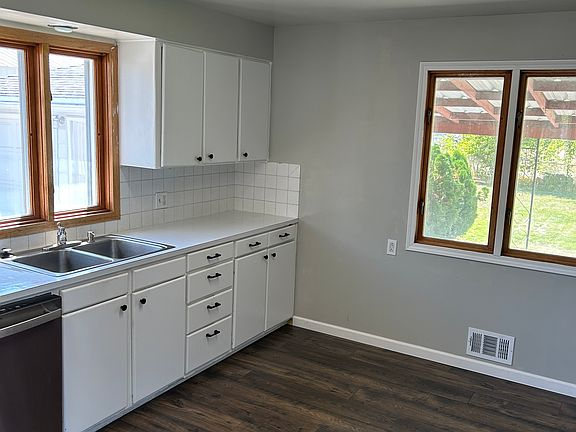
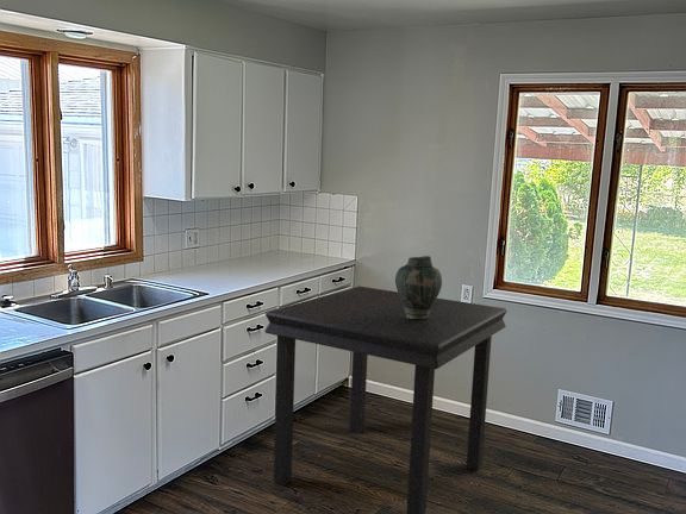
+ vase (418, 286)
+ dining table (364, 393)
